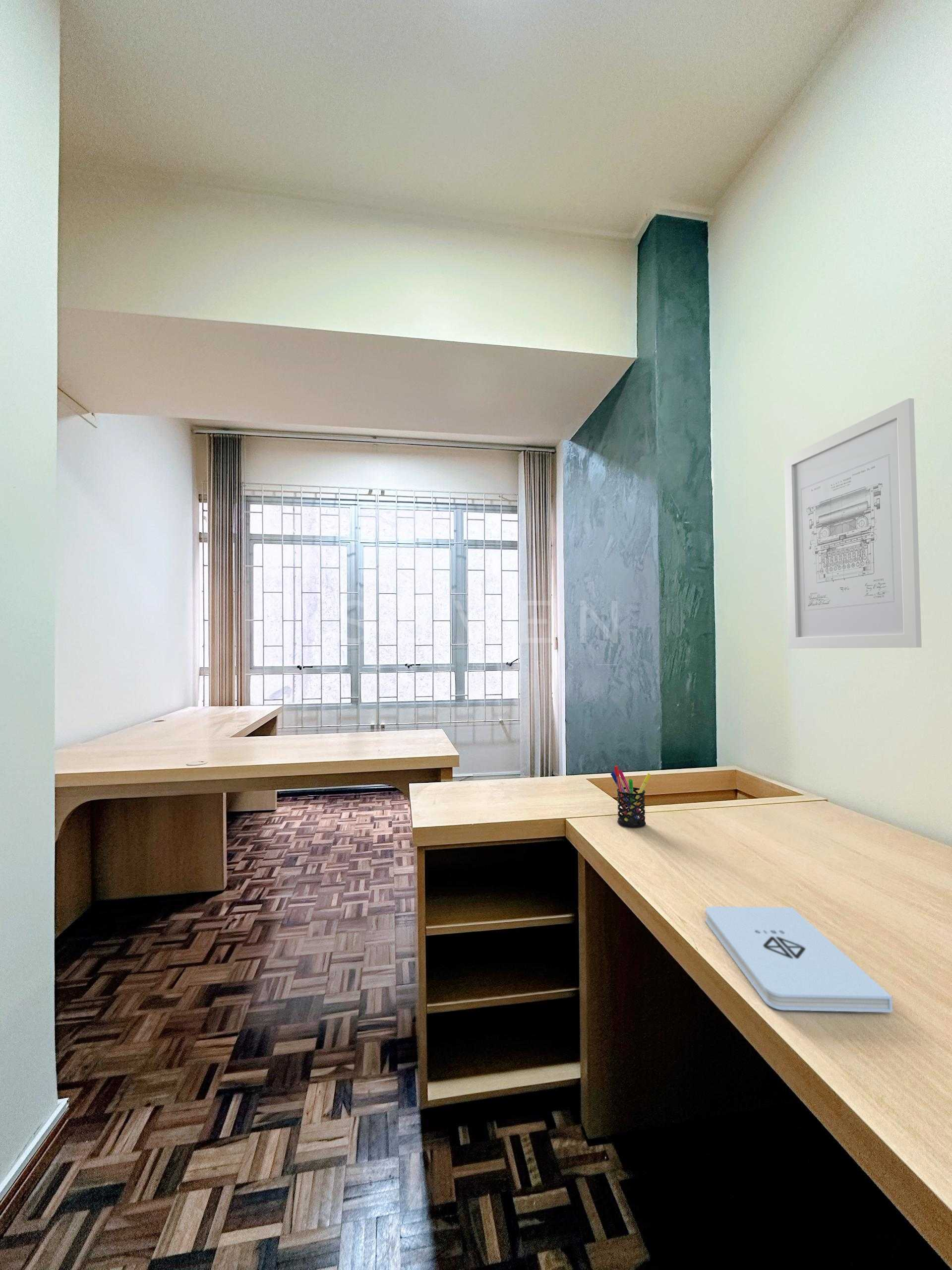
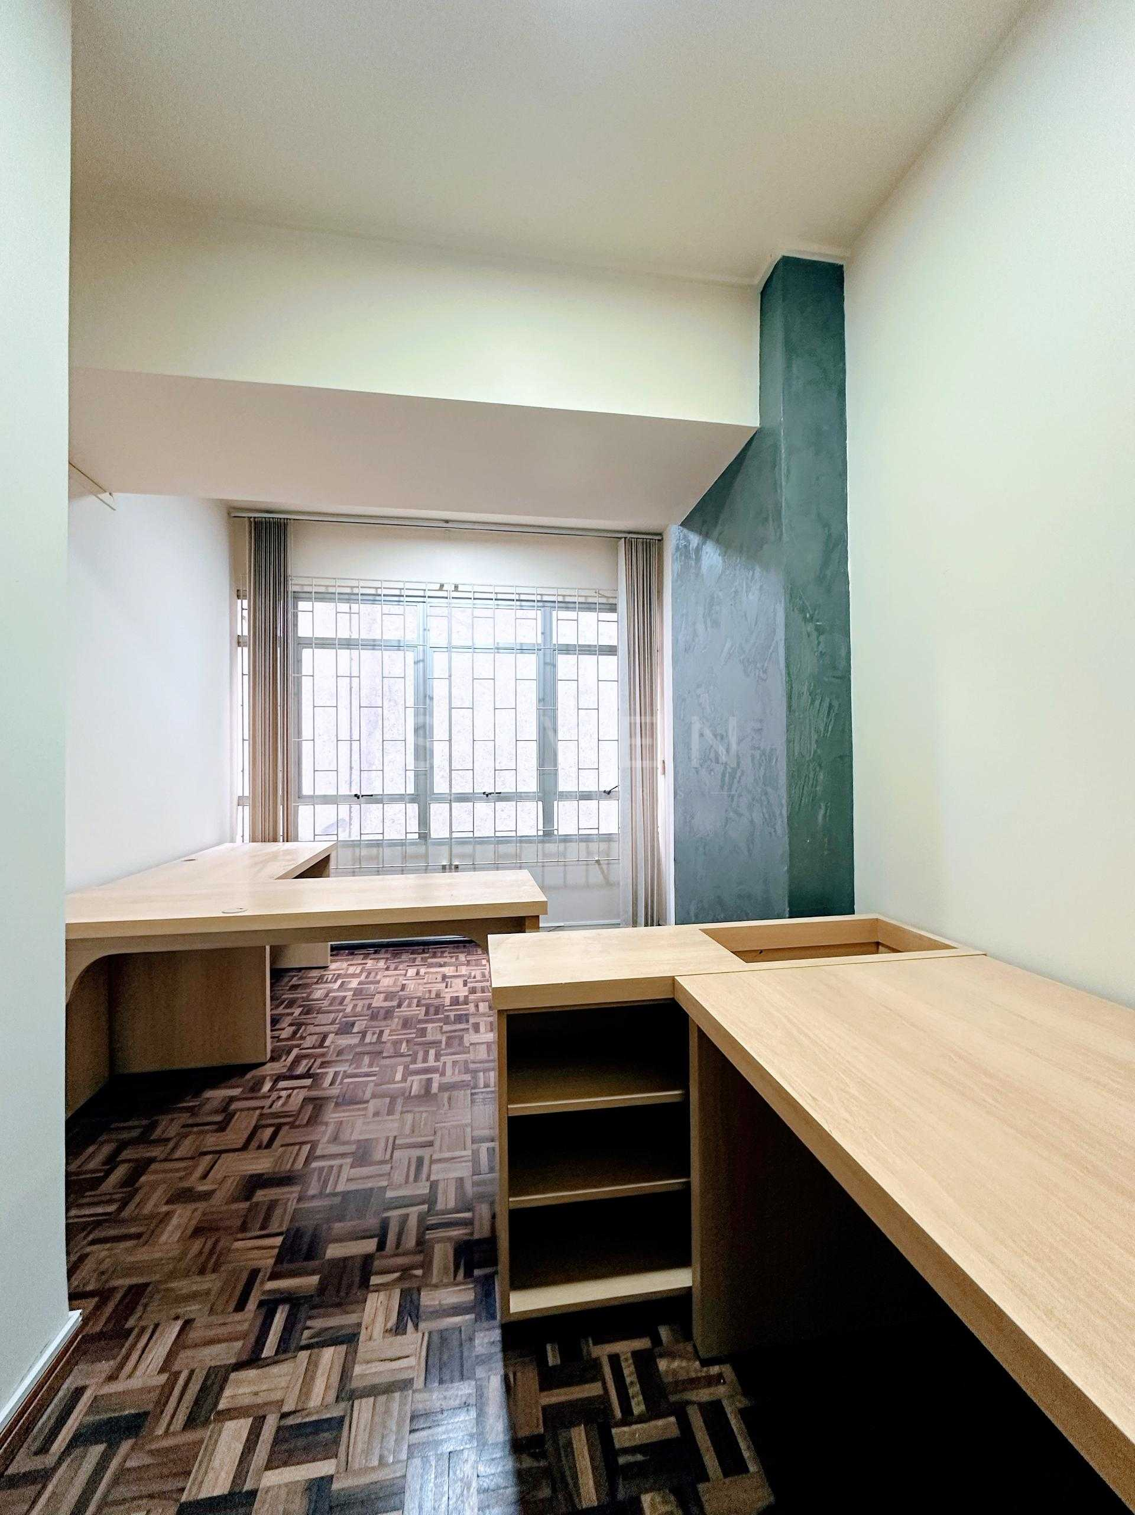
- pen holder (629, 795)
- notepad (783, 951)
- wall art (843, 539)
